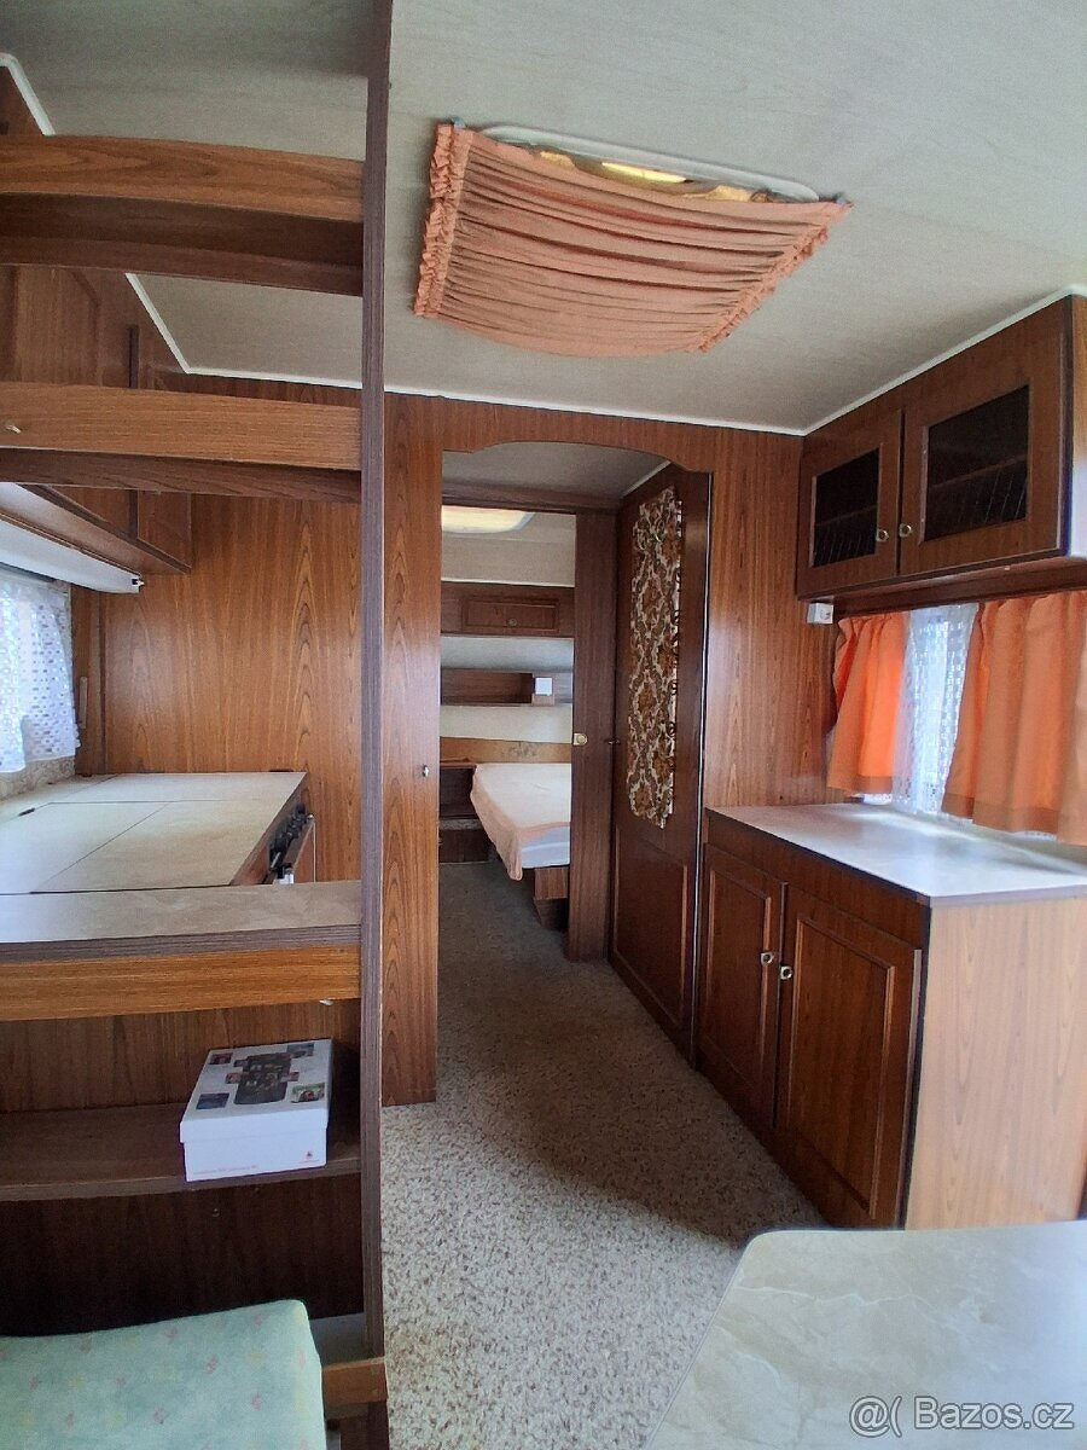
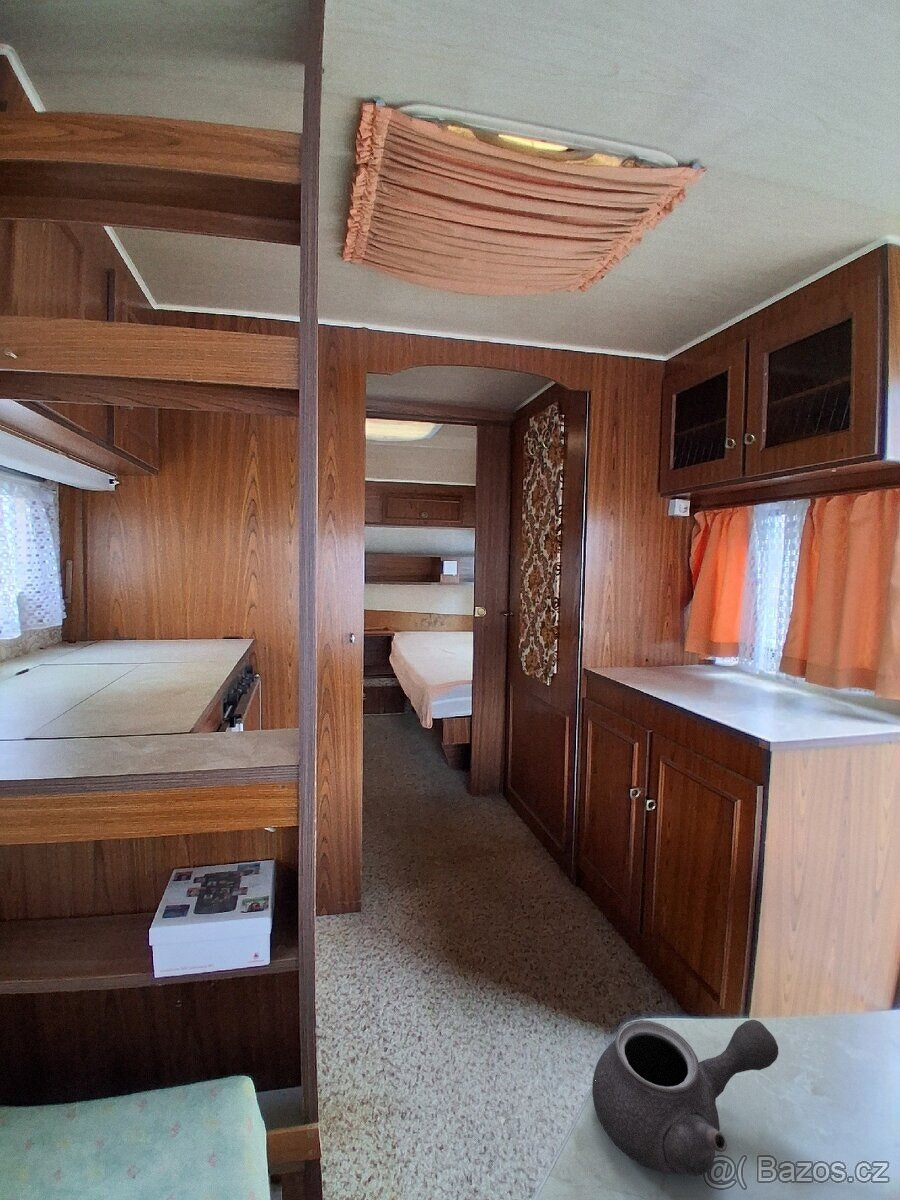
+ teapot (691, 1081)
